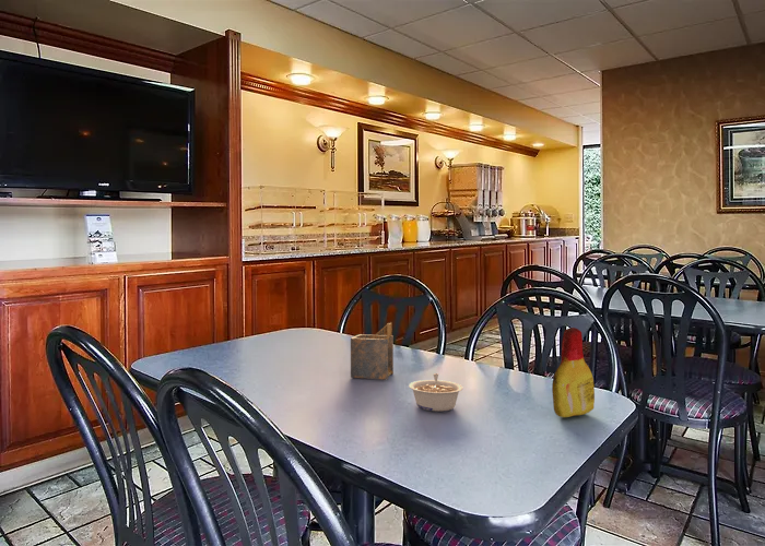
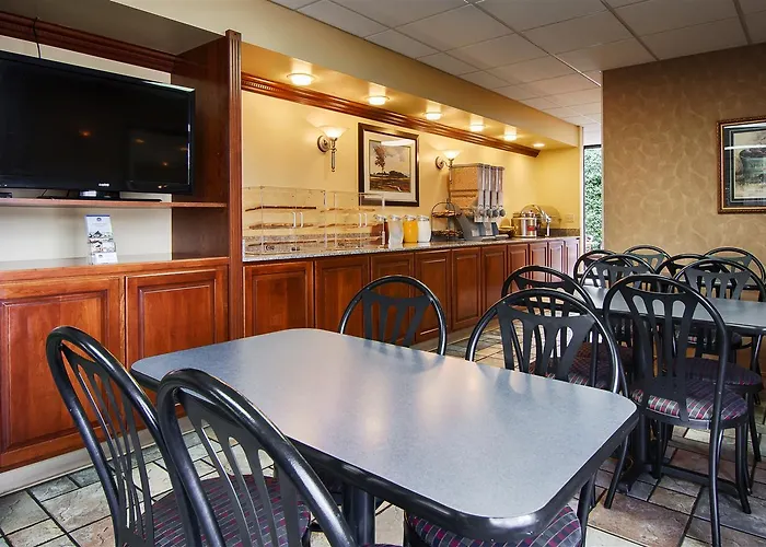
- legume (434, 393)
- bottle (572, 371)
- napkin holder (373, 348)
